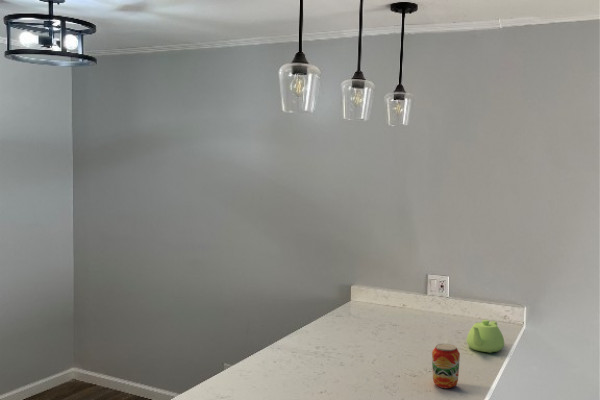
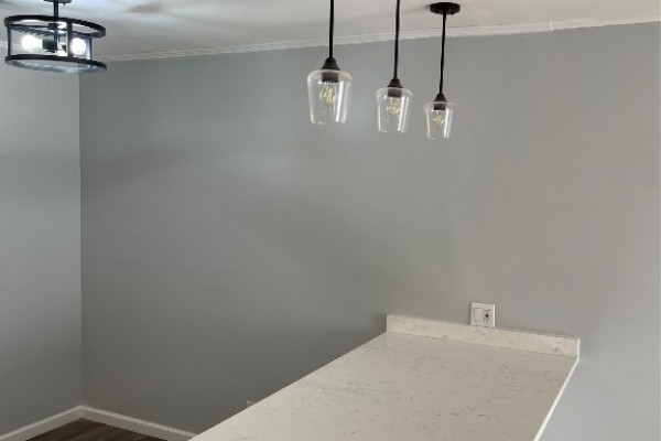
- beverage can (445, 366)
- teapot (484, 335)
